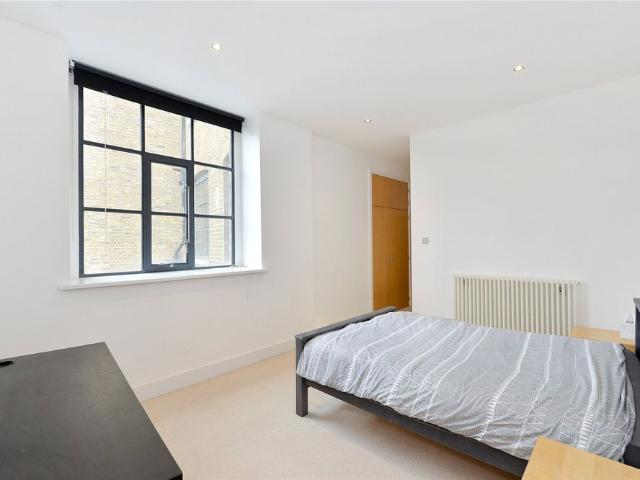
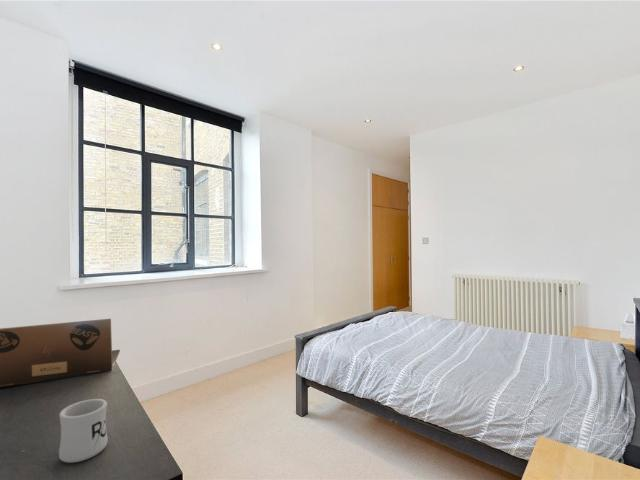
+ laptop (61, 343)
+ mug (88, 425)
